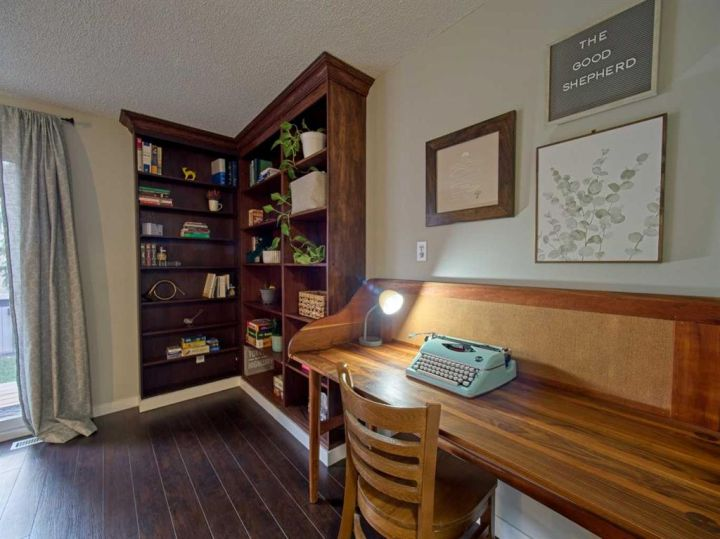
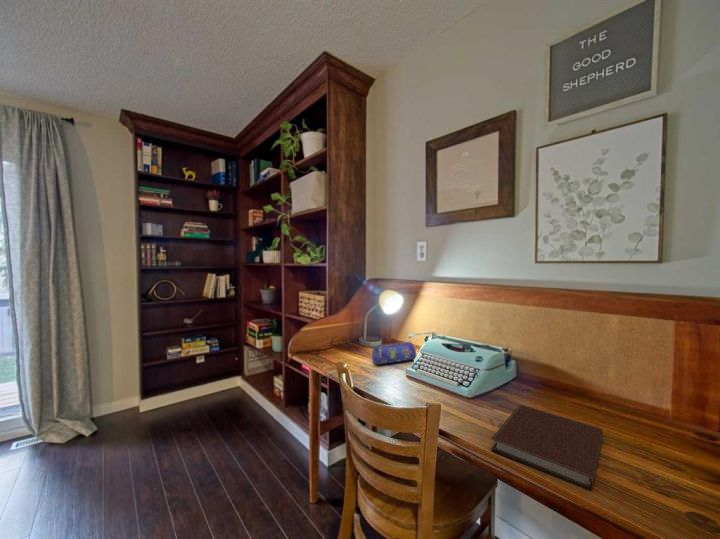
+ notebook (548, 439)
+ pencil case (394, 352)
